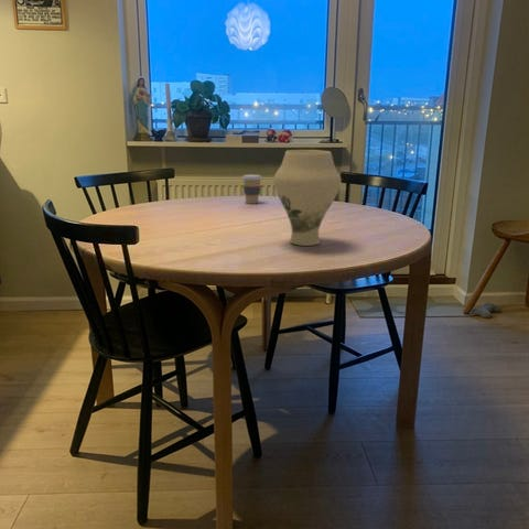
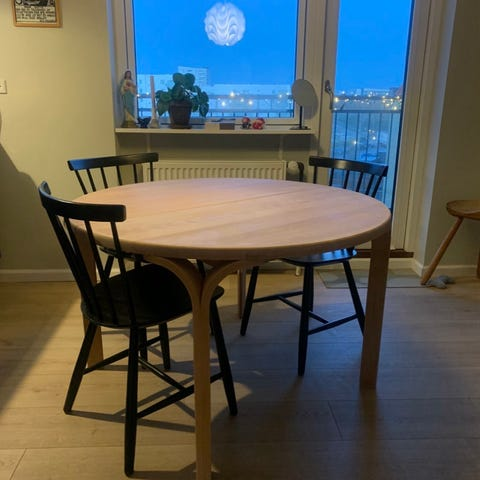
- vase (306, 197)
- coffee cup (251, 188)
